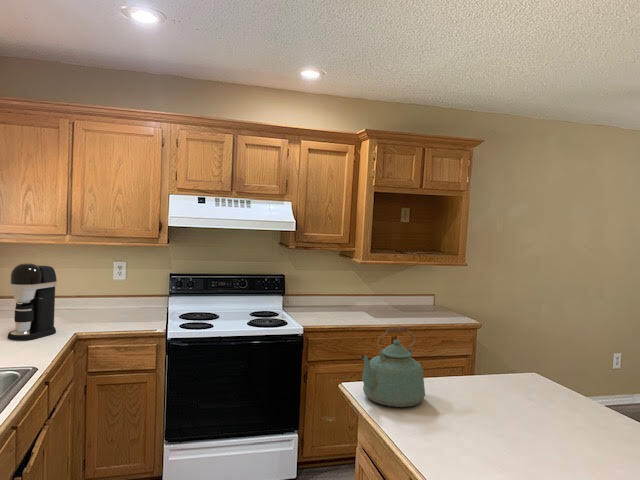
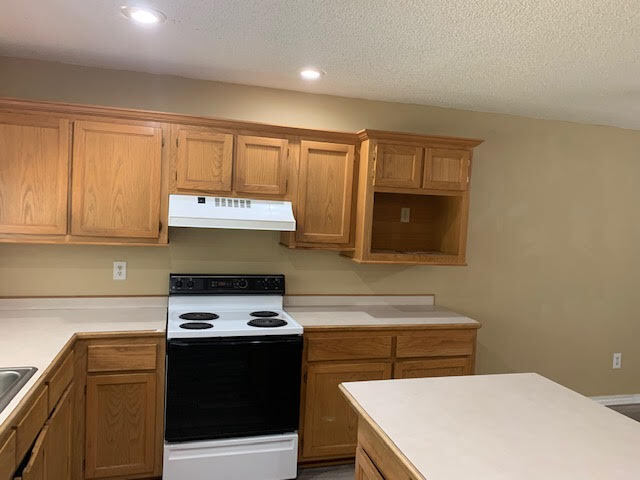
- coffee maker (33, 299)
- kettle (390, 363)
